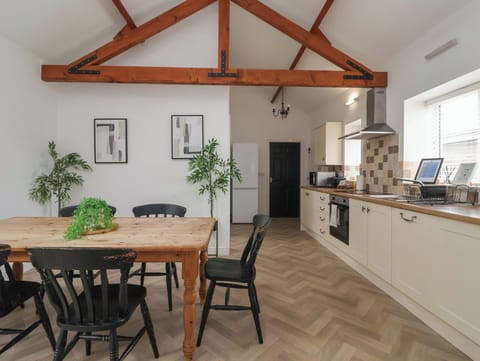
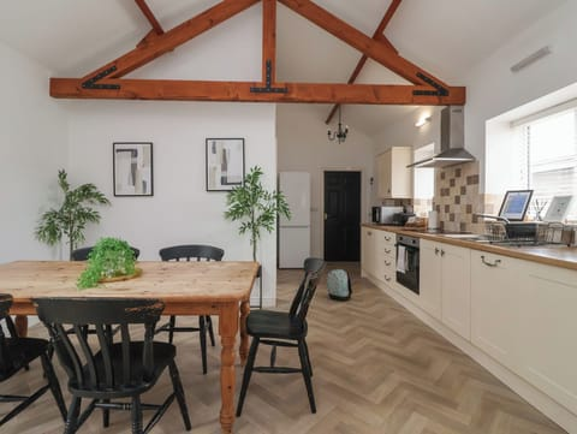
+ backpack (338, 284)
